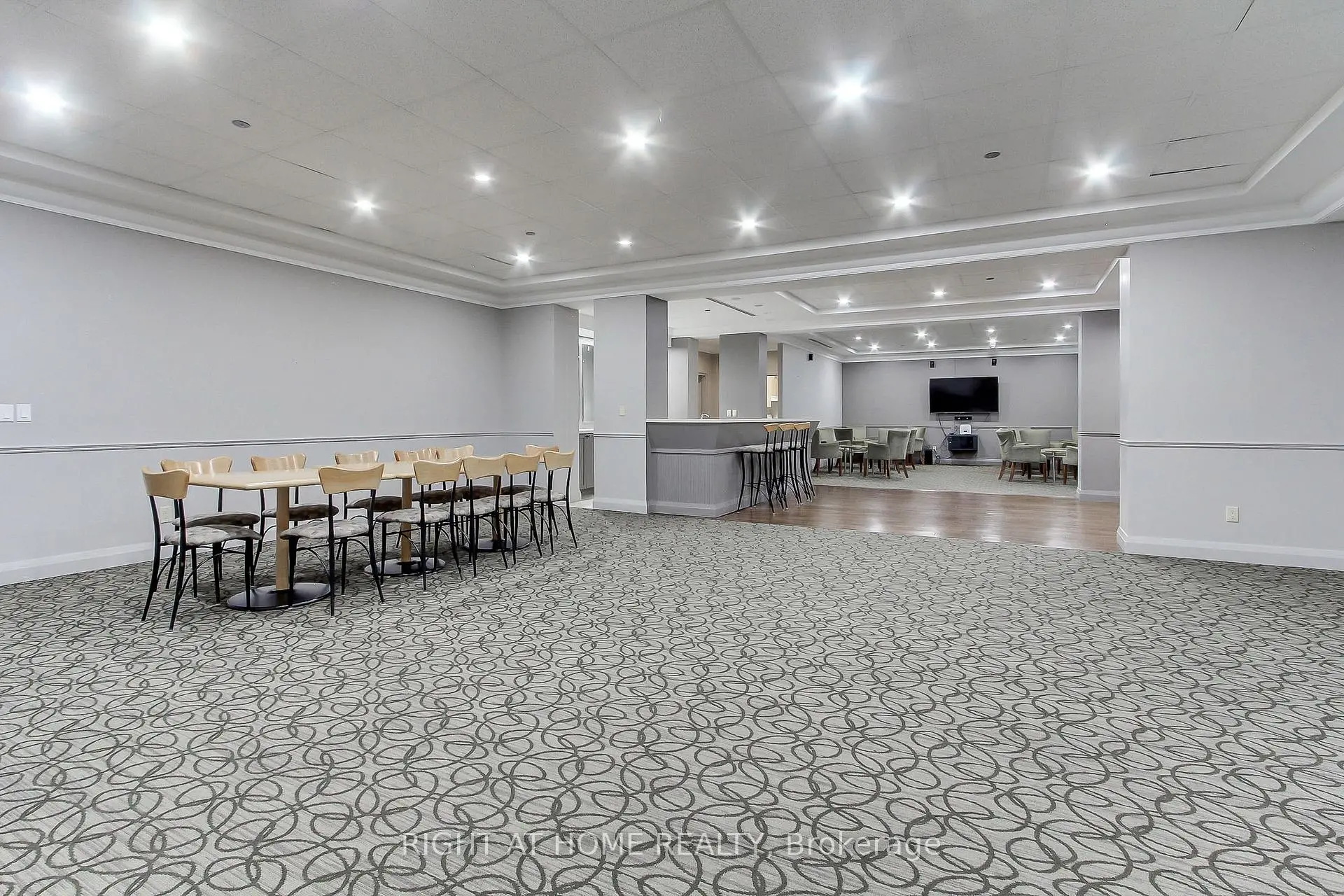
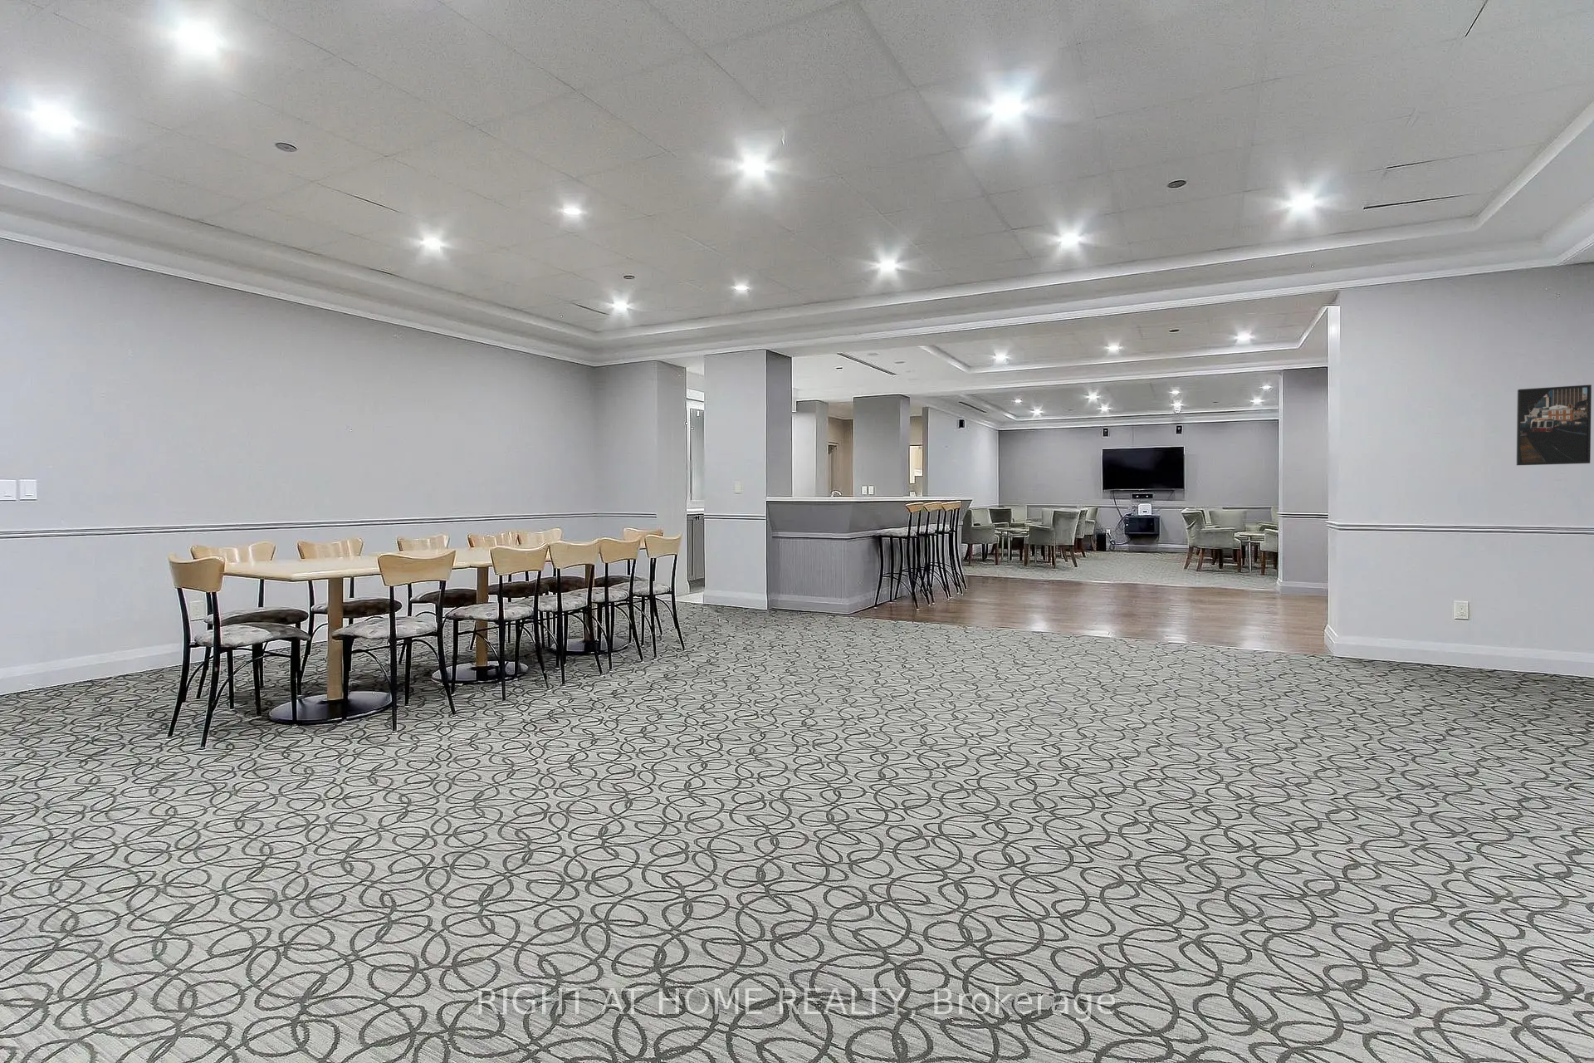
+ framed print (1552, 425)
